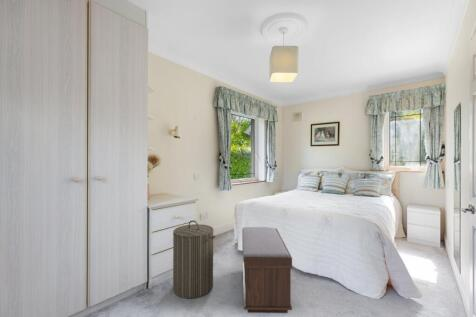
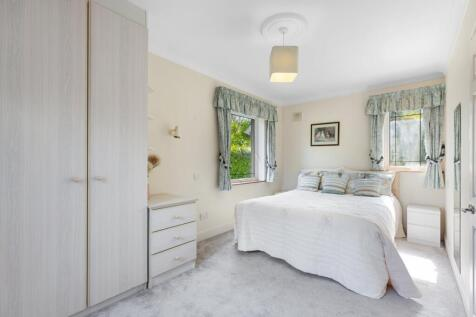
- laundry hamper (193, 253)
- bench (262, 263)
